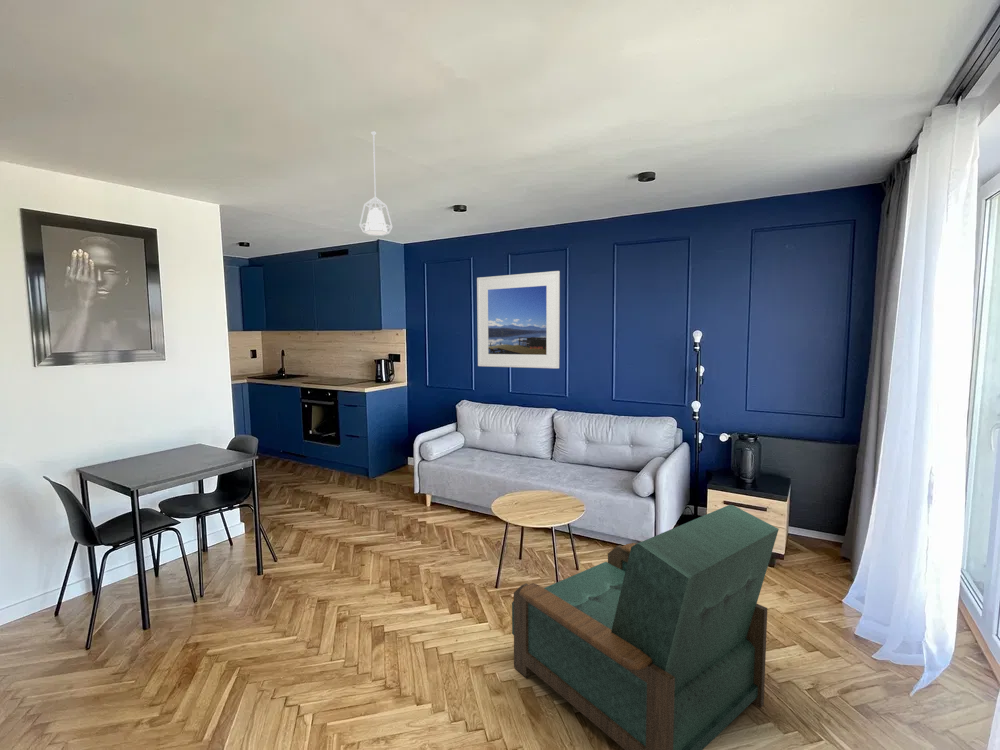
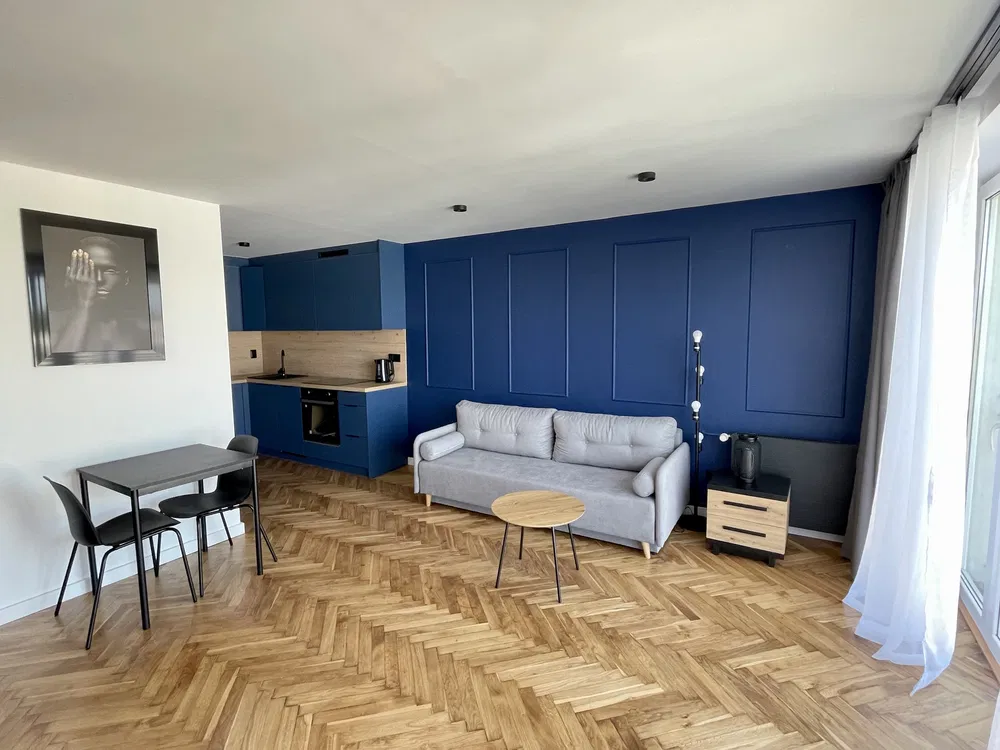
- armchair (632, 595)
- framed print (516, 321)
- pendant lamp (374, 183)
